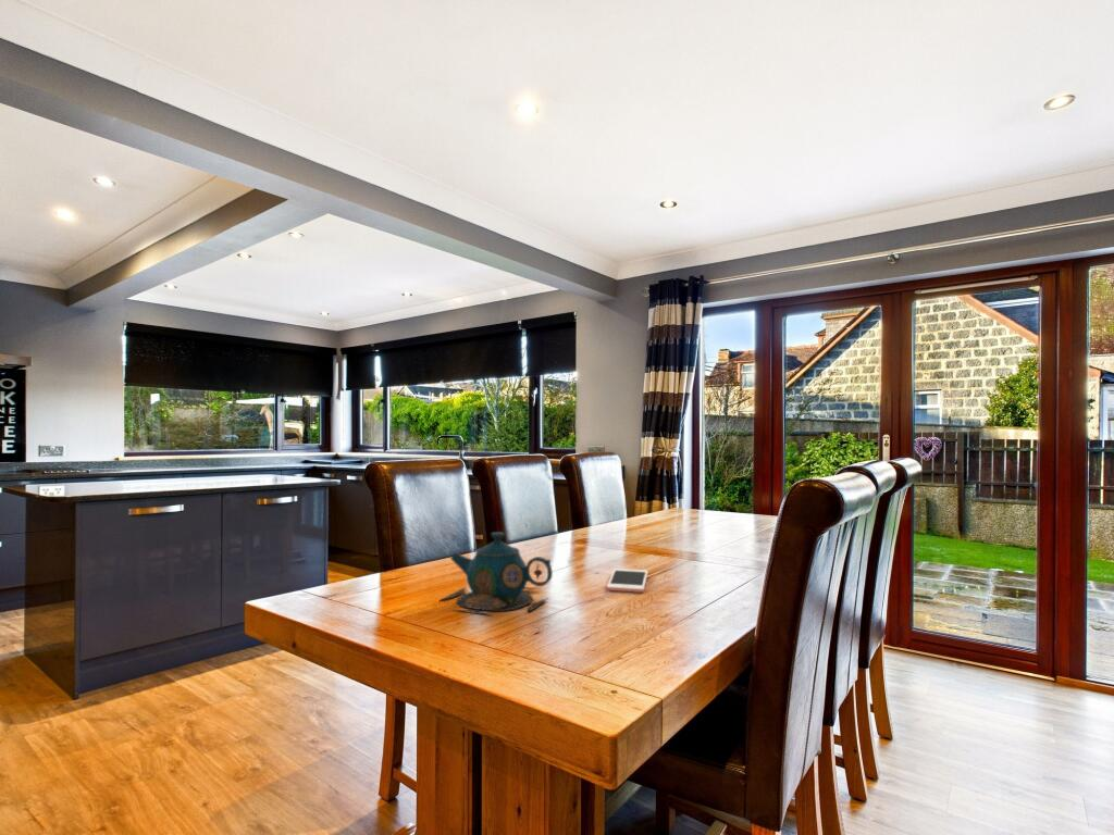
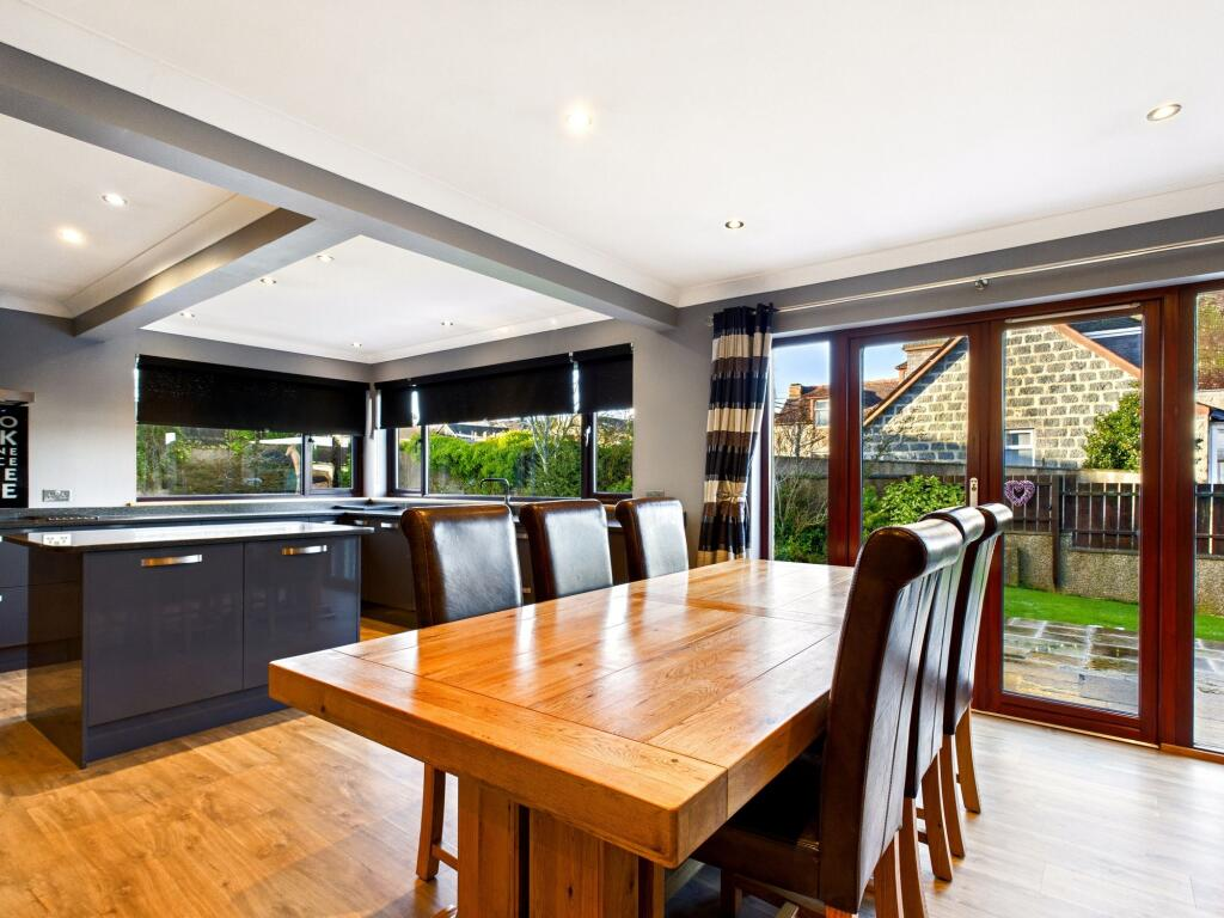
- teapot (497, 566)
- cell phone (628, 579)
